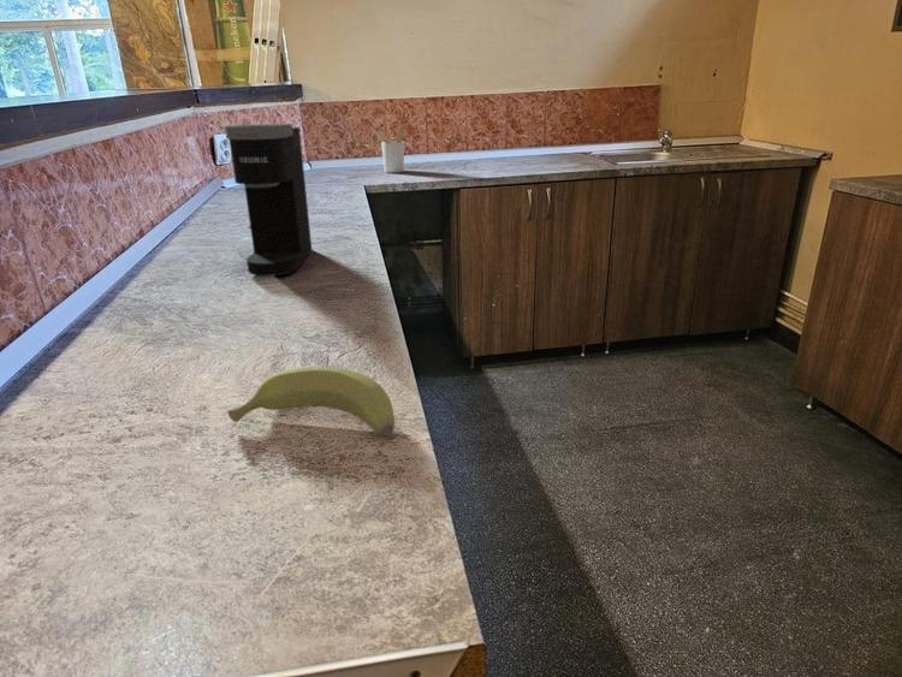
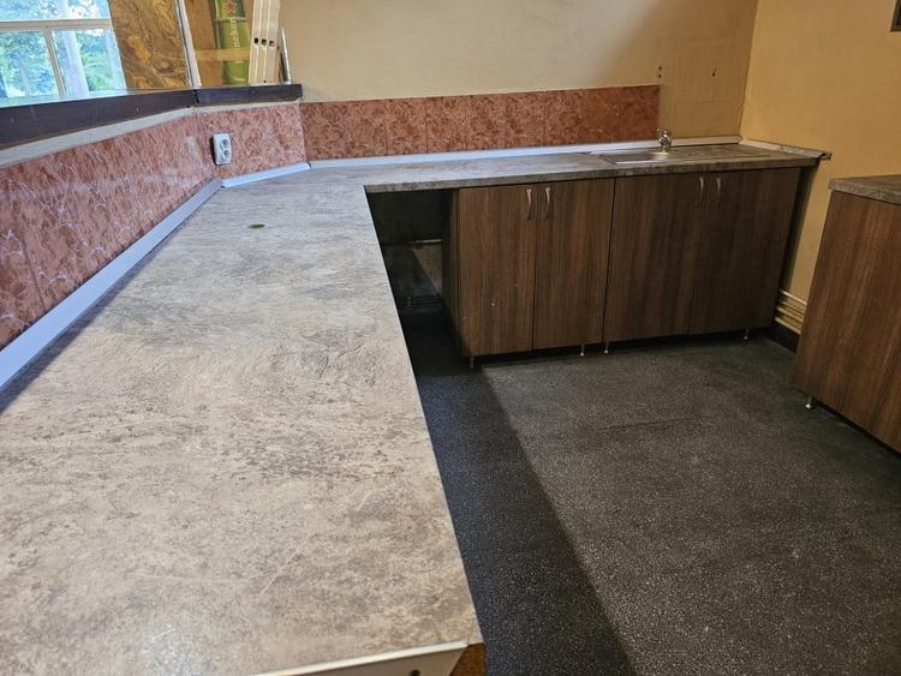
- utensil holder (388, 149)
- coffee maker (273, 195)
- banana (309, 402)
